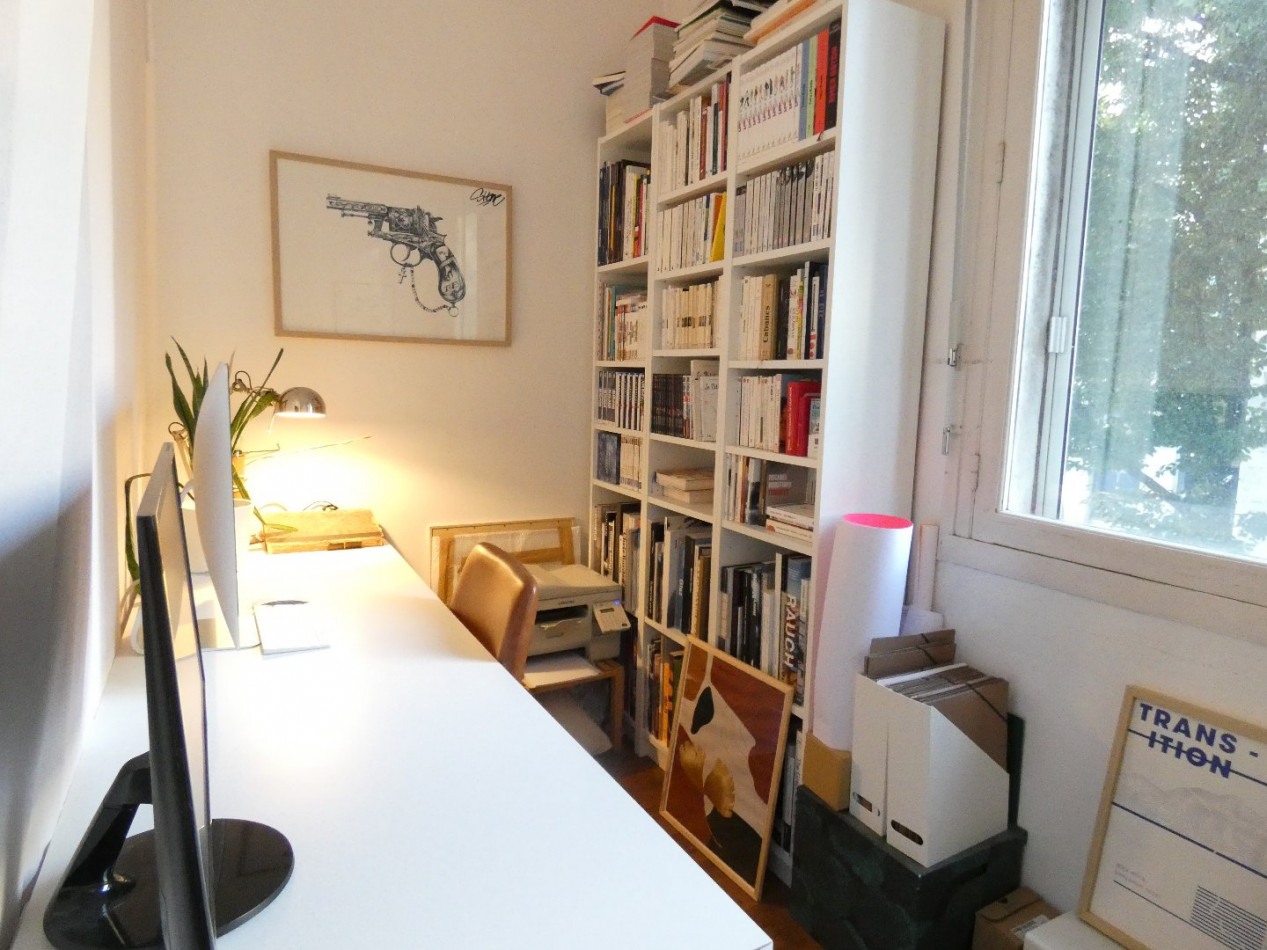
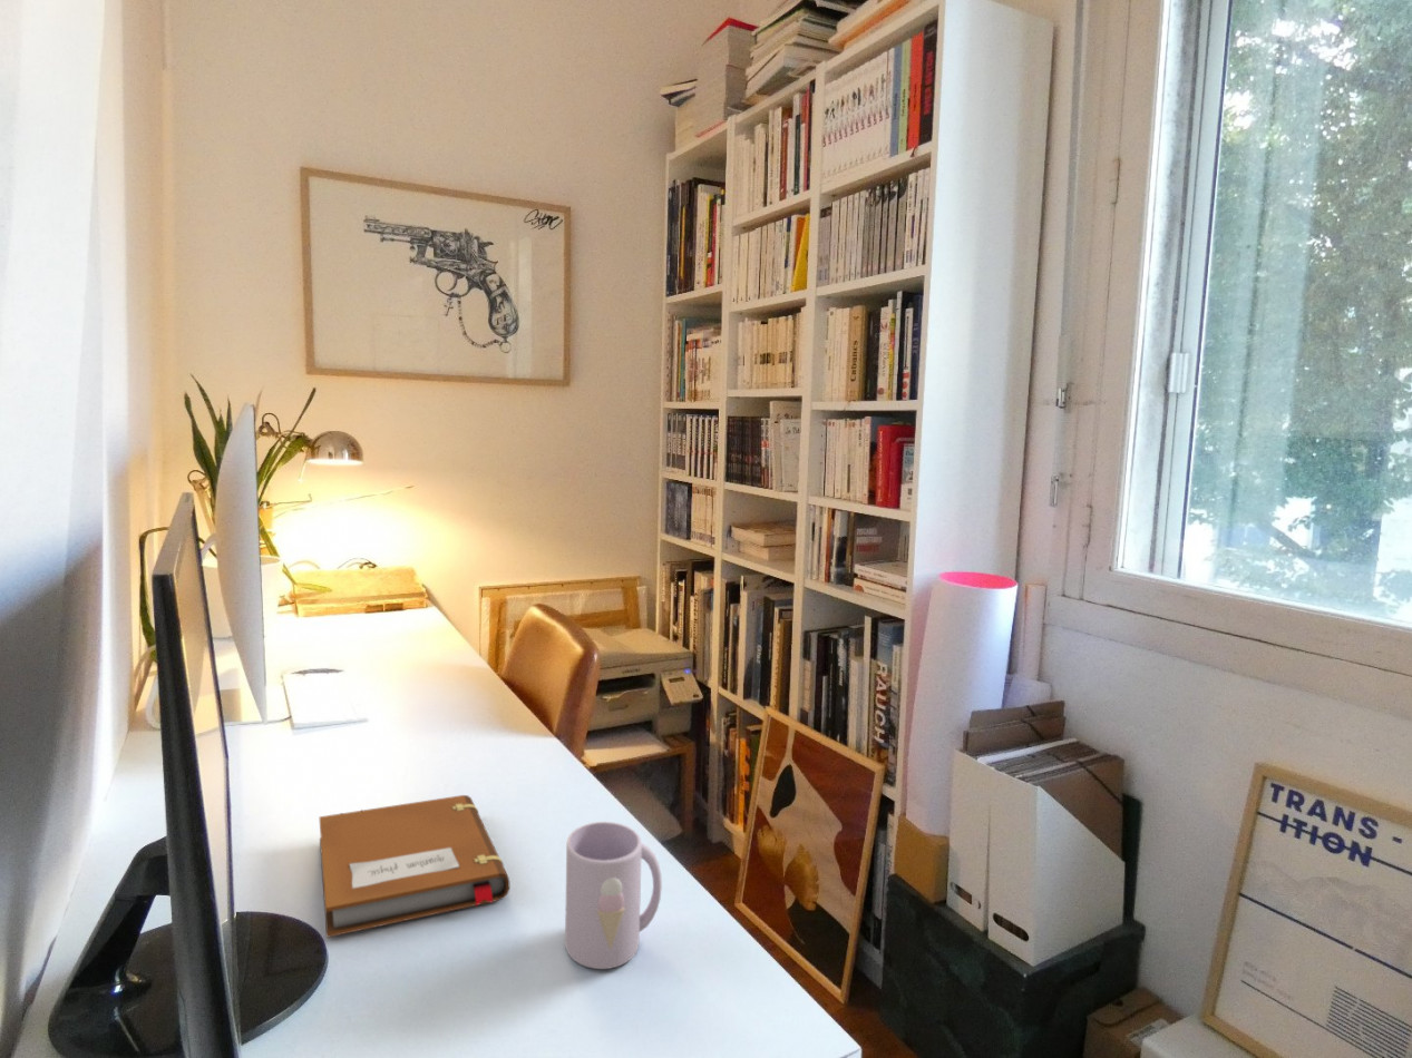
+ notebook (410, 858)
+ mug (614, 891)
